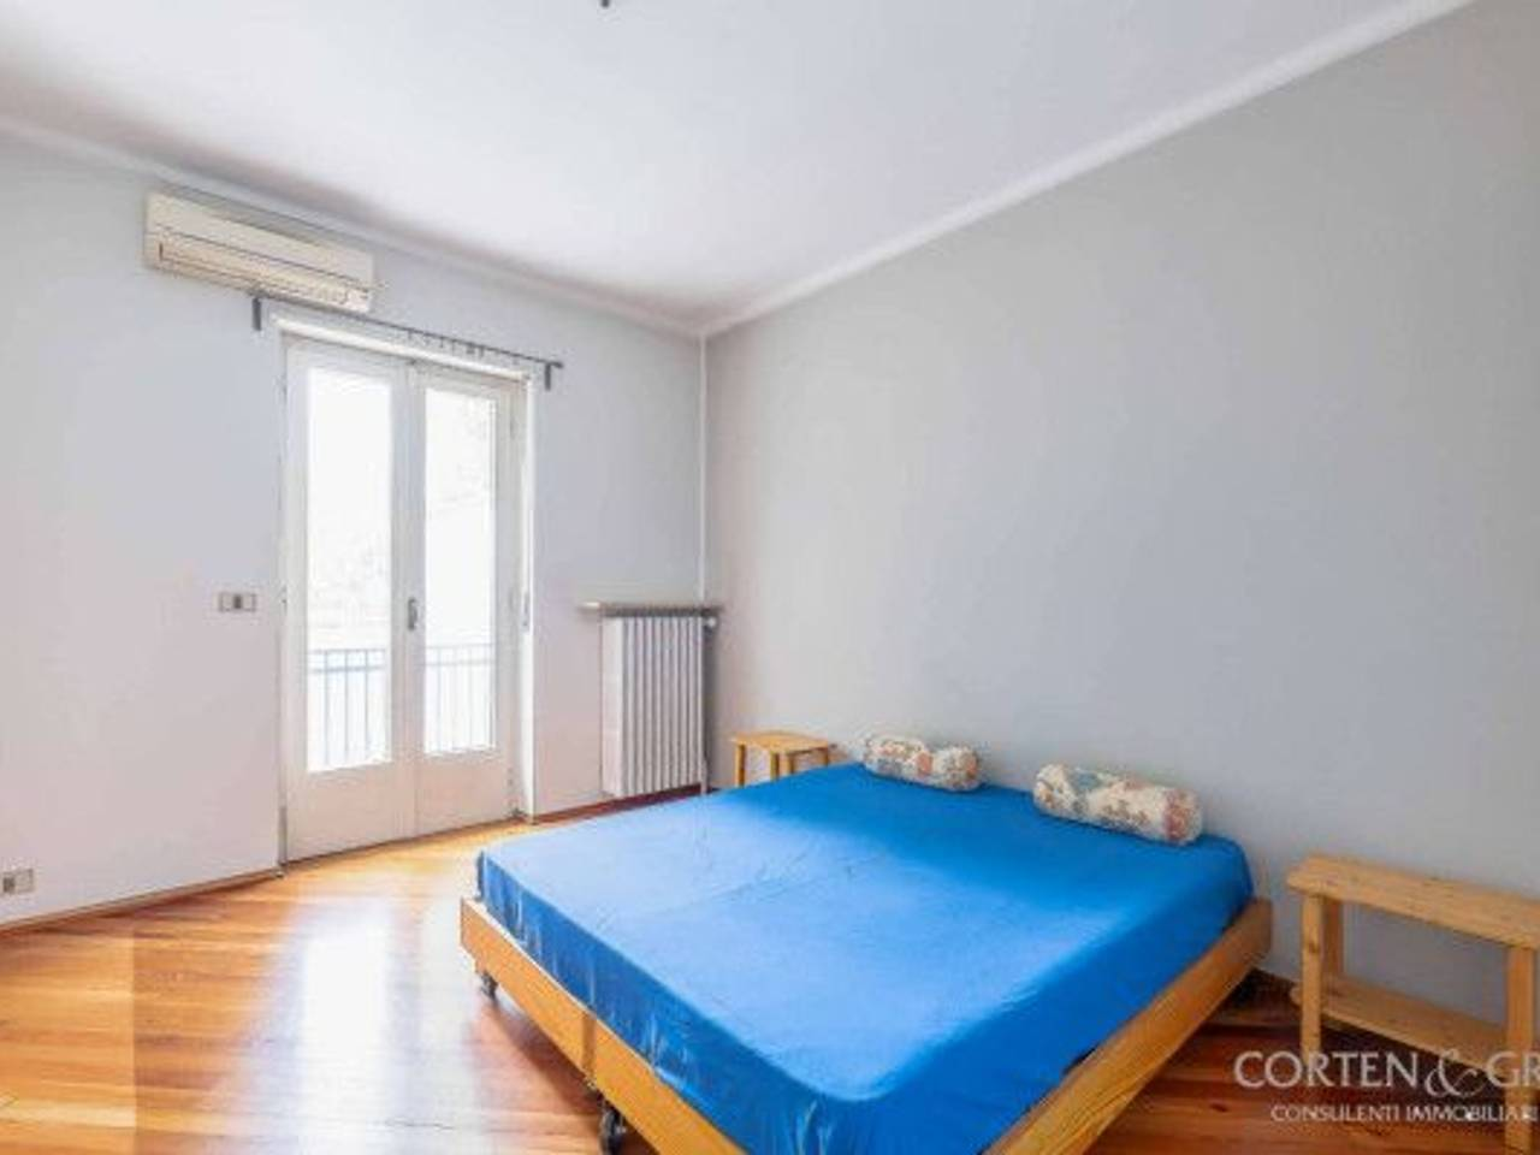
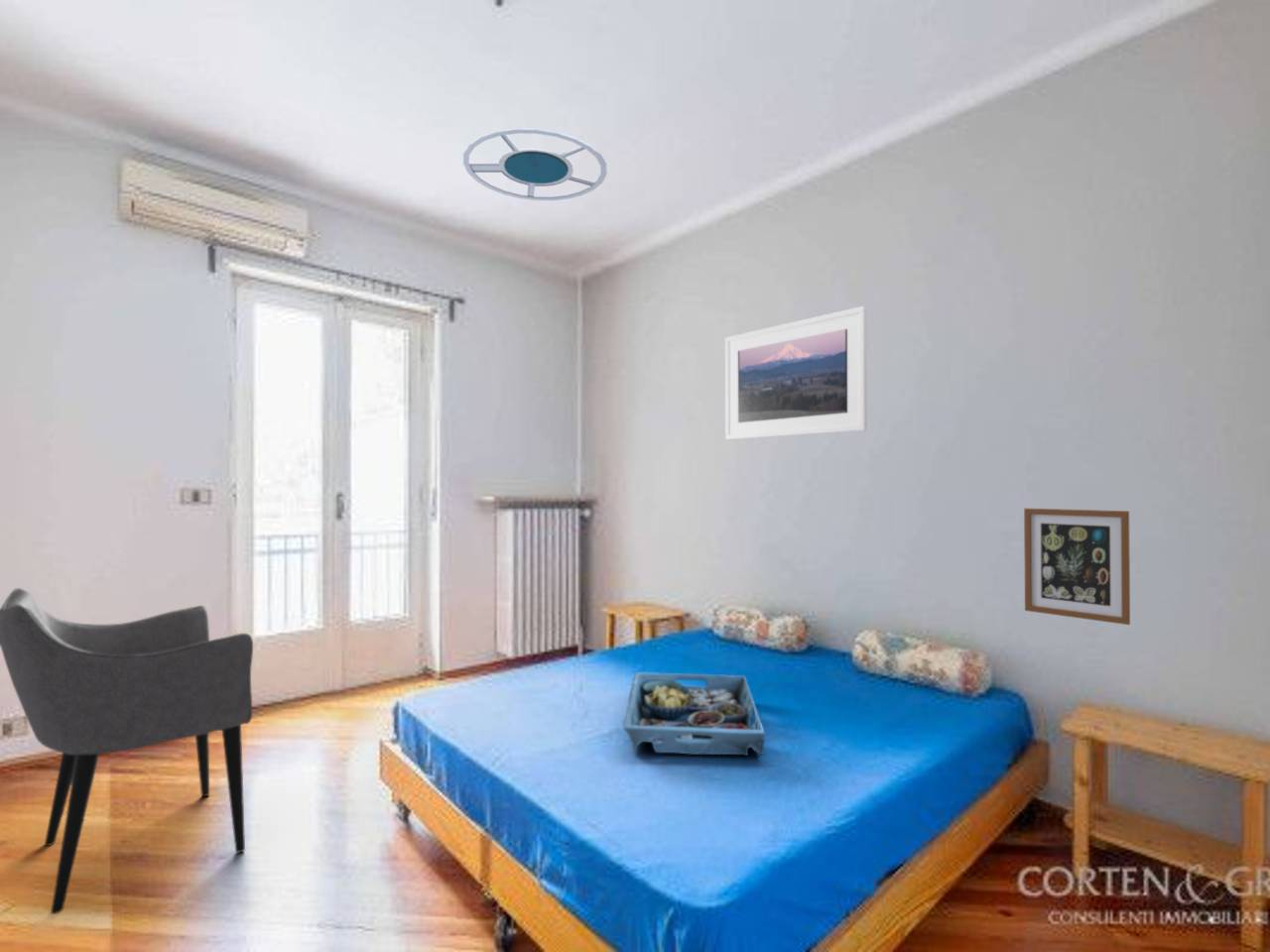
+ ceiling lamp (536, 162)
+ serving tray (691, 709)
+ armchair (152, 713)
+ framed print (789, 379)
+ wall art (1074, 563)
